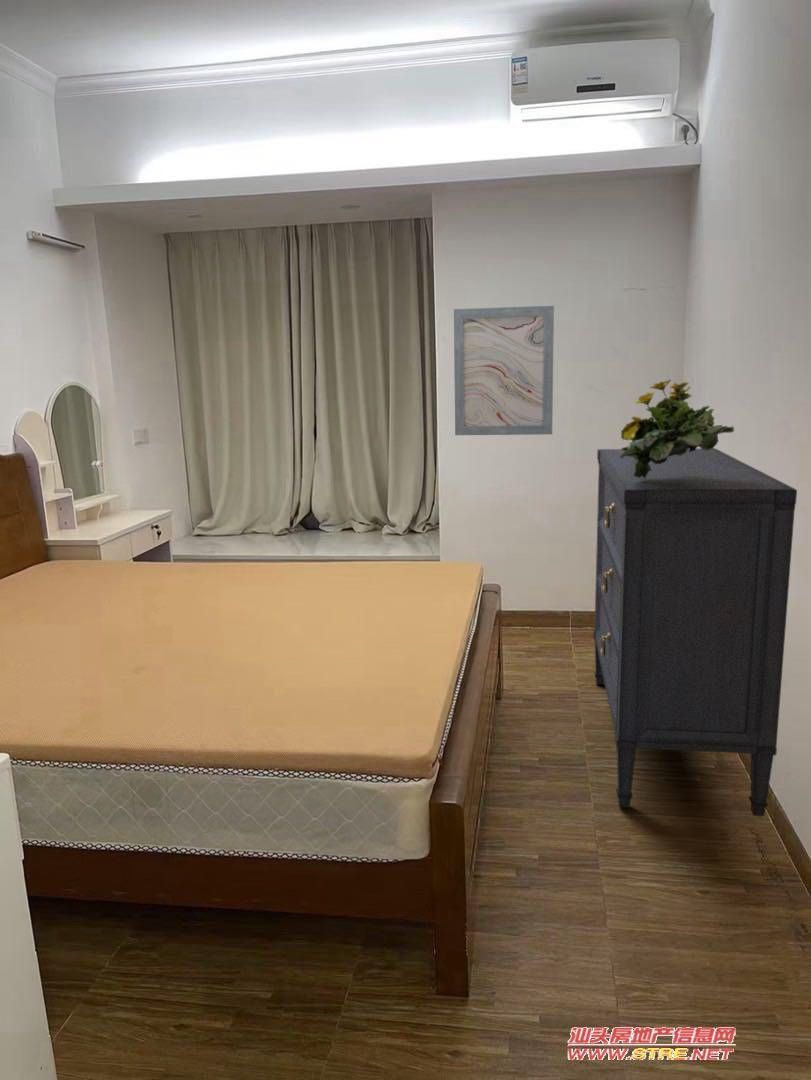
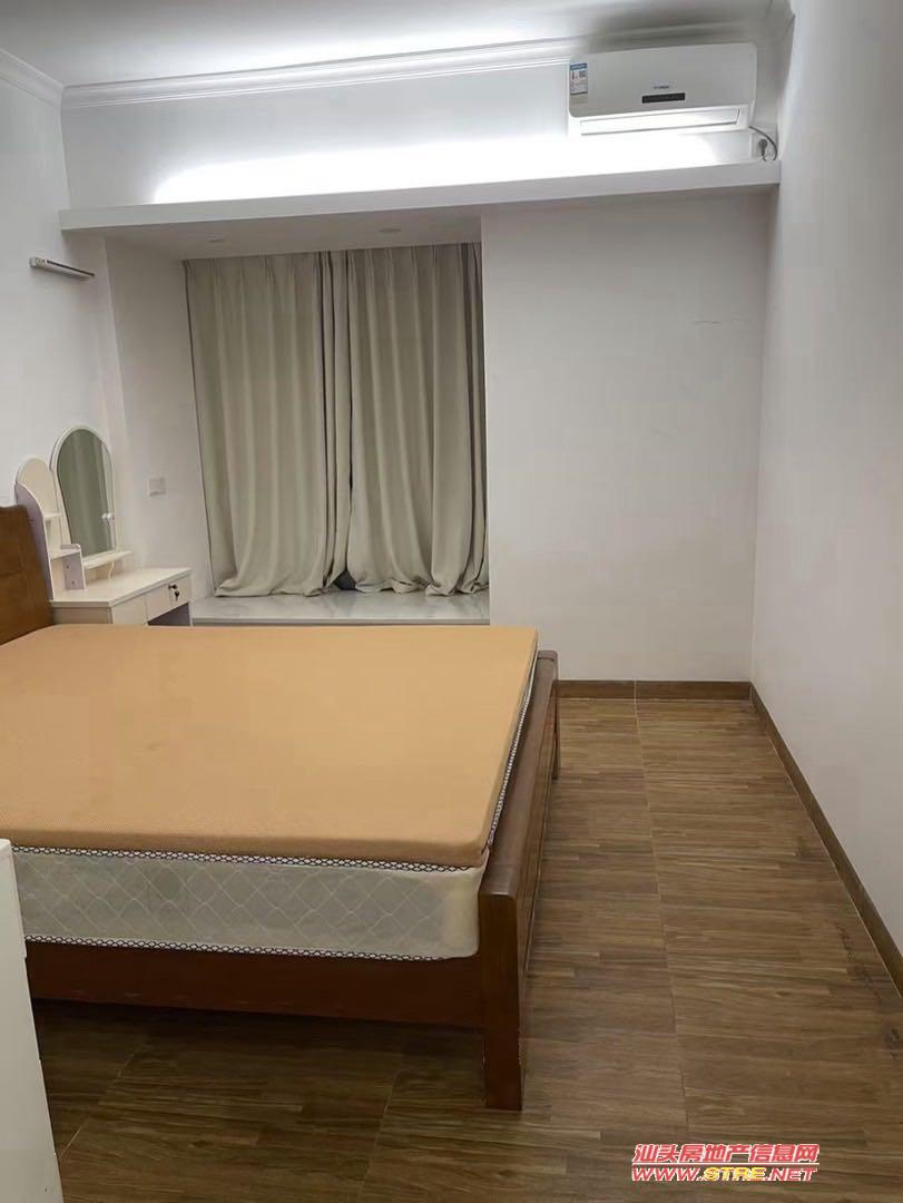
- flowering plant (677, 430)
- dresser (670, 606)
- wall art (503, 372)
